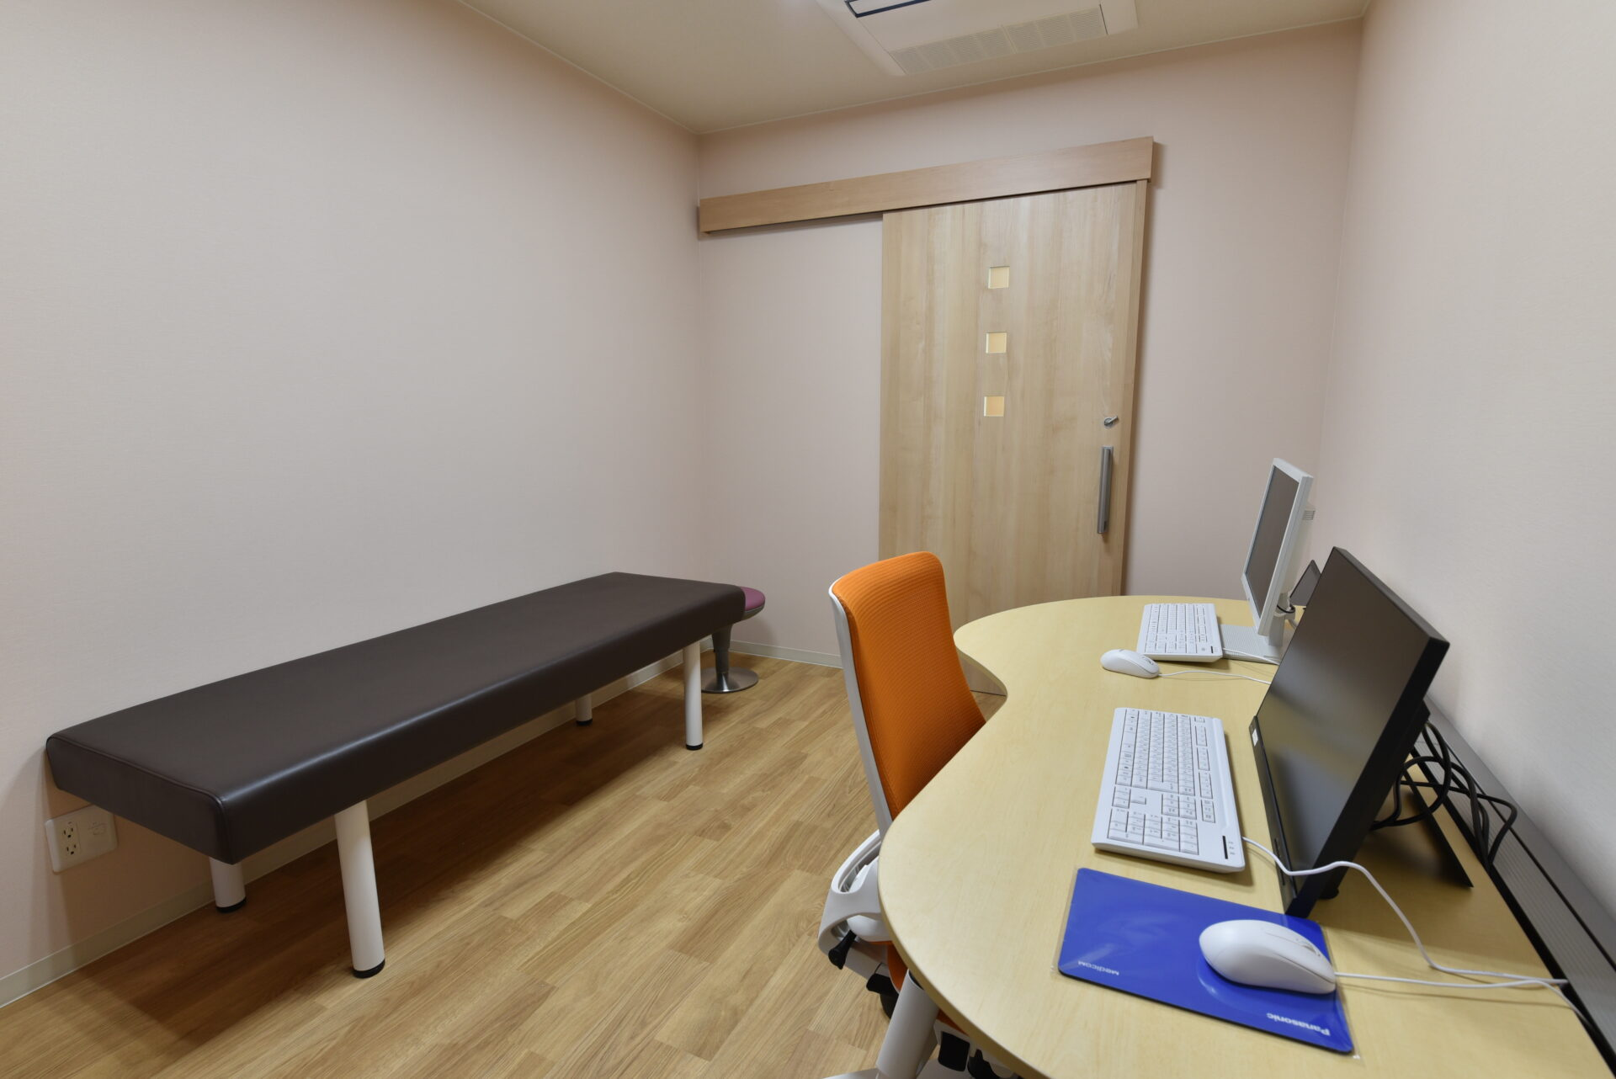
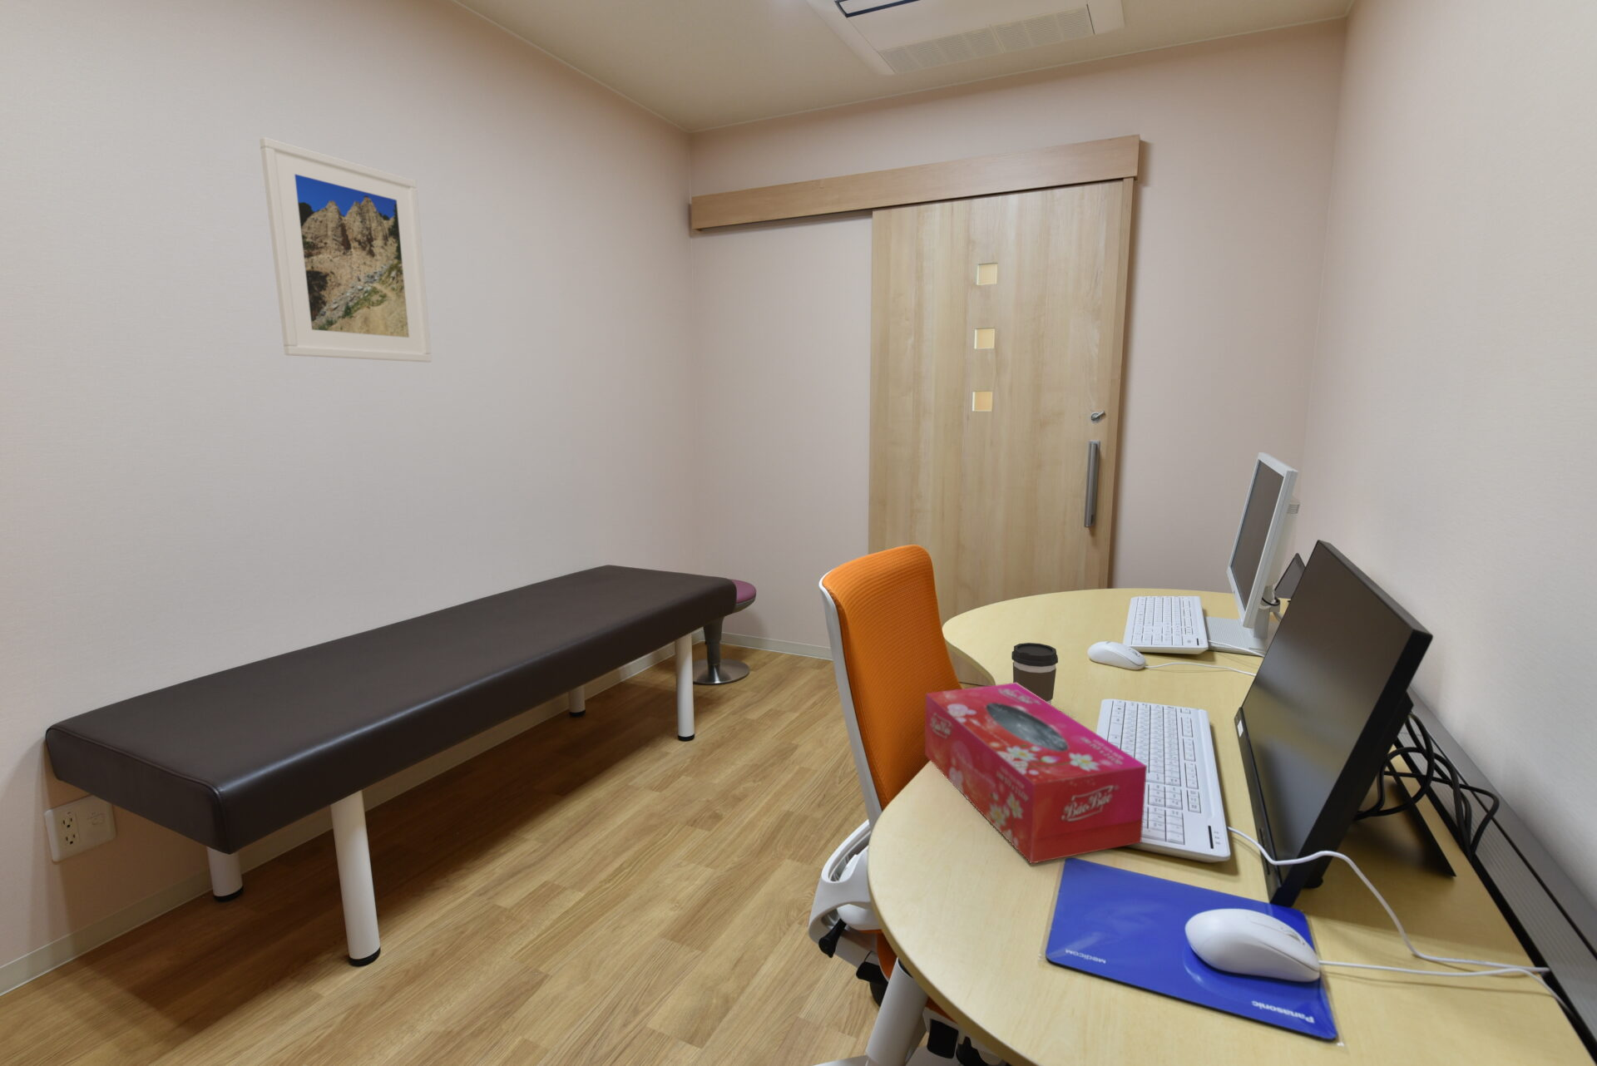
+ coffee cup (1033, 684)
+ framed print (355, 262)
+ tissue box (1022, 760)
